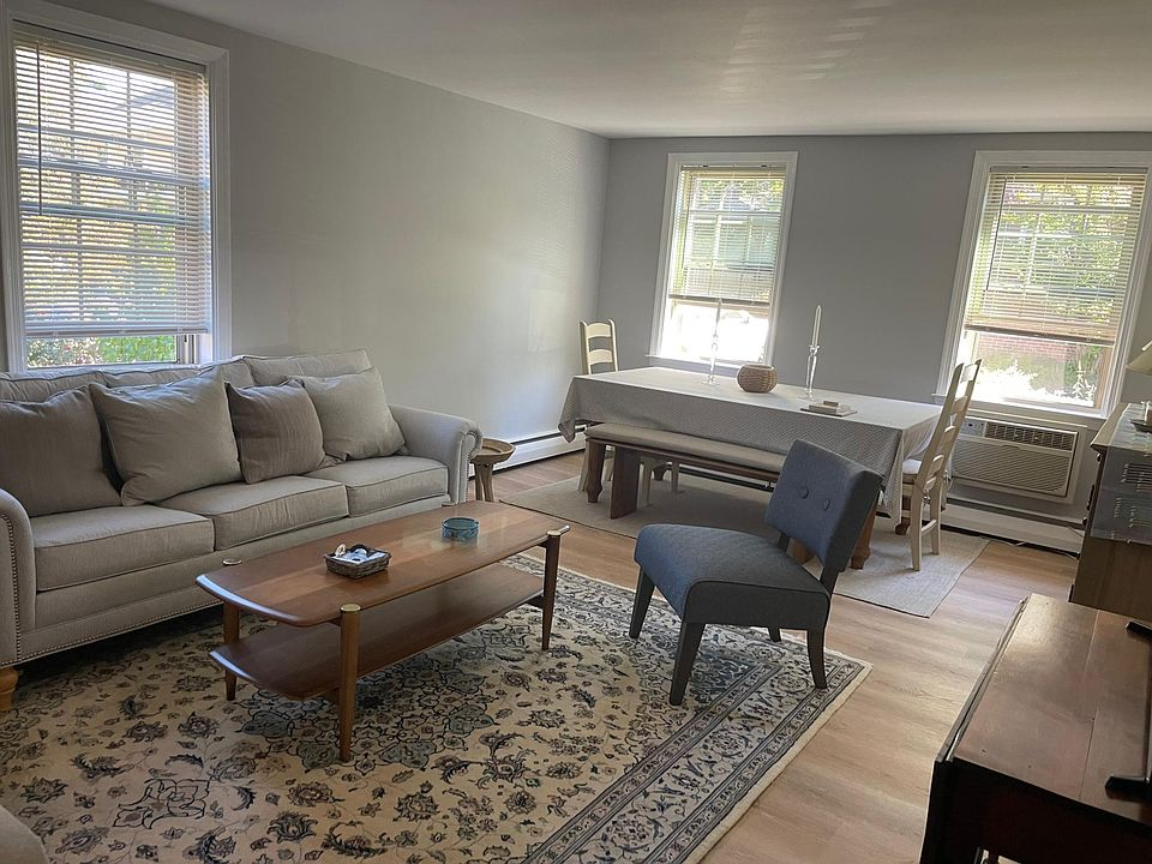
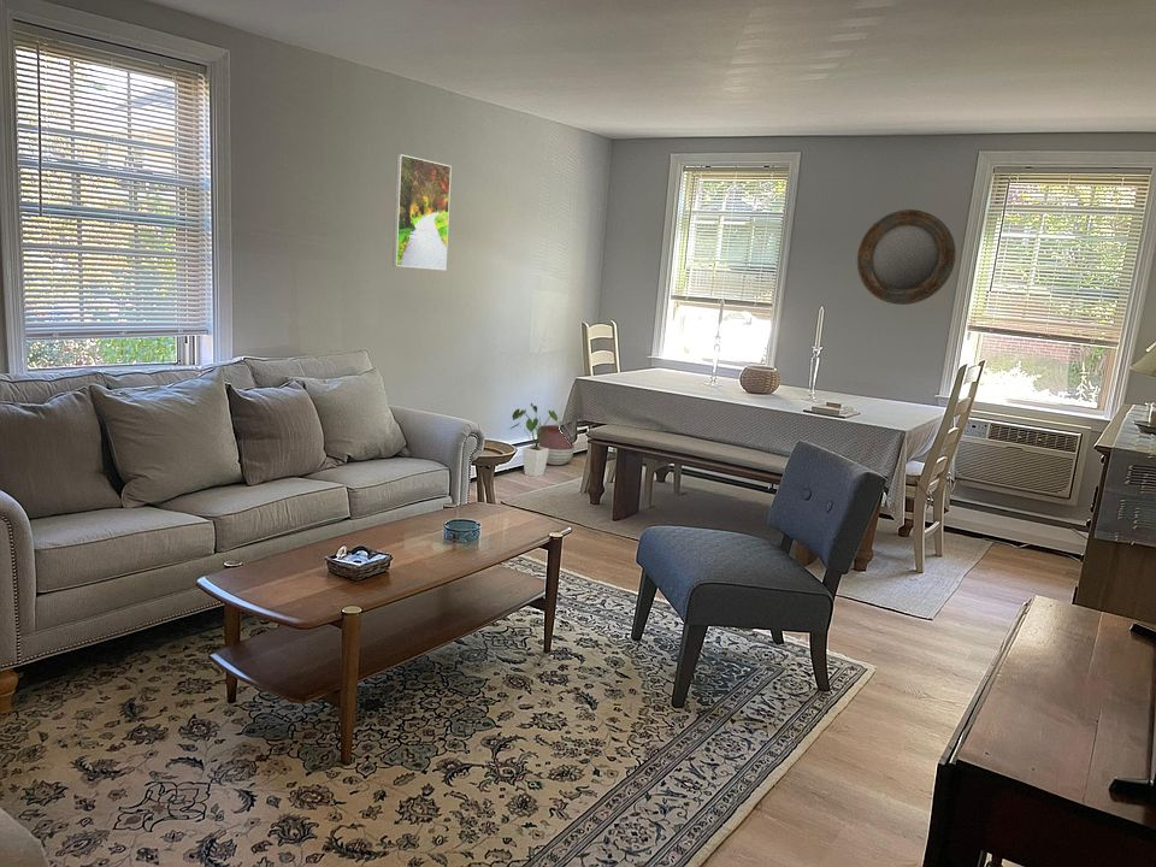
+ house plant (538, 441)
+ planter (556, 446)
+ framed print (421, 214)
+ home mirror (904, 256)
